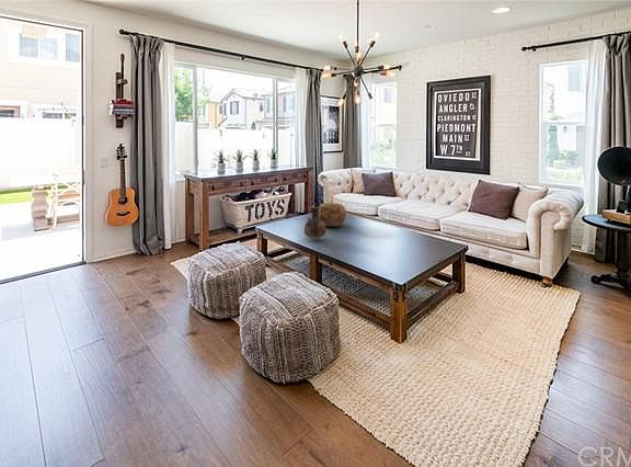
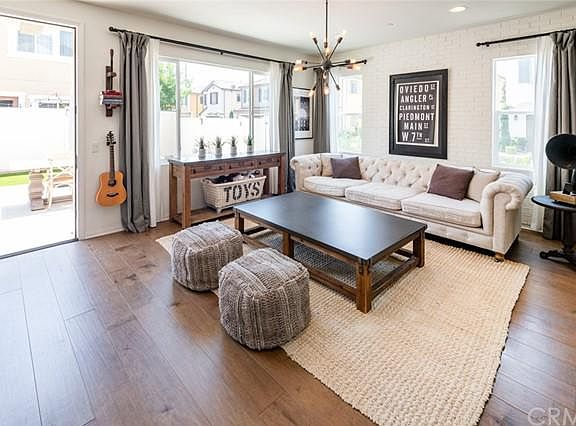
- vase (314, 224)
- decorative bowl (331, 214)
